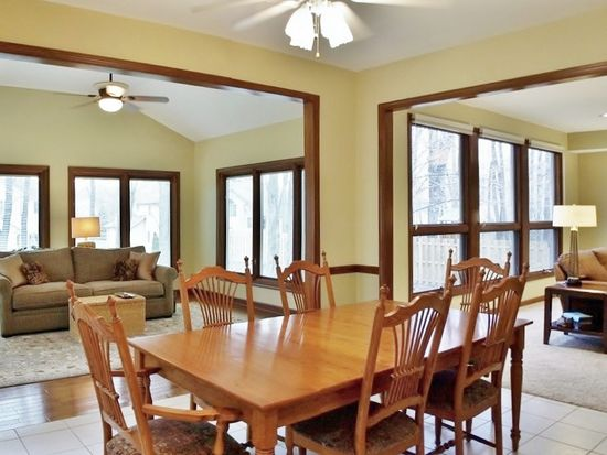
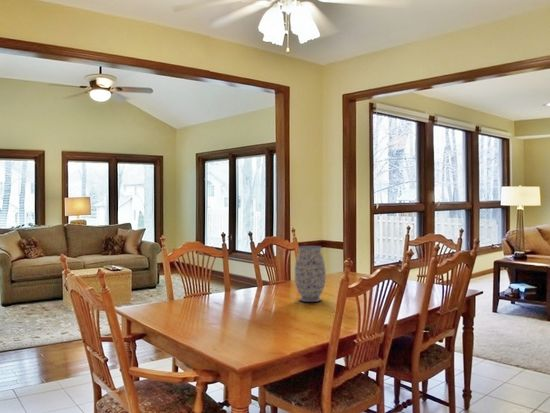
+ vase (310, 273)
